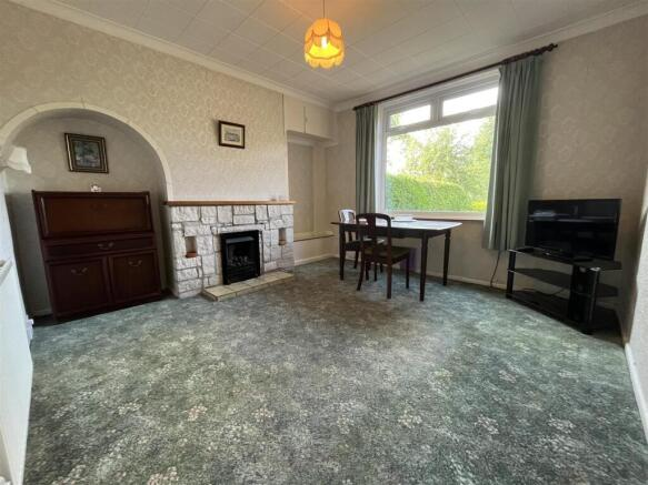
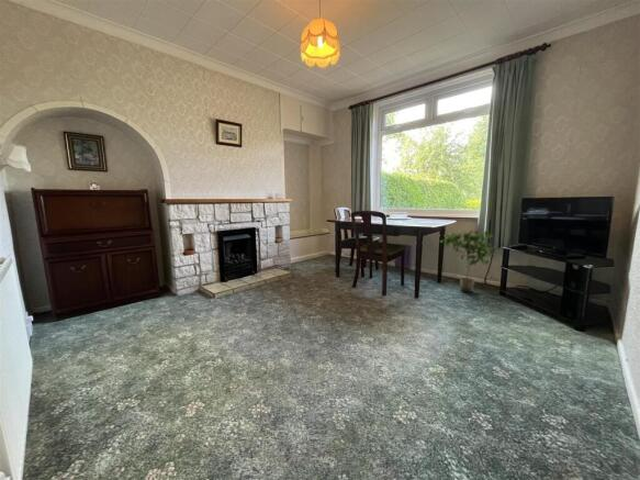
+ potted plant (467, 259)
